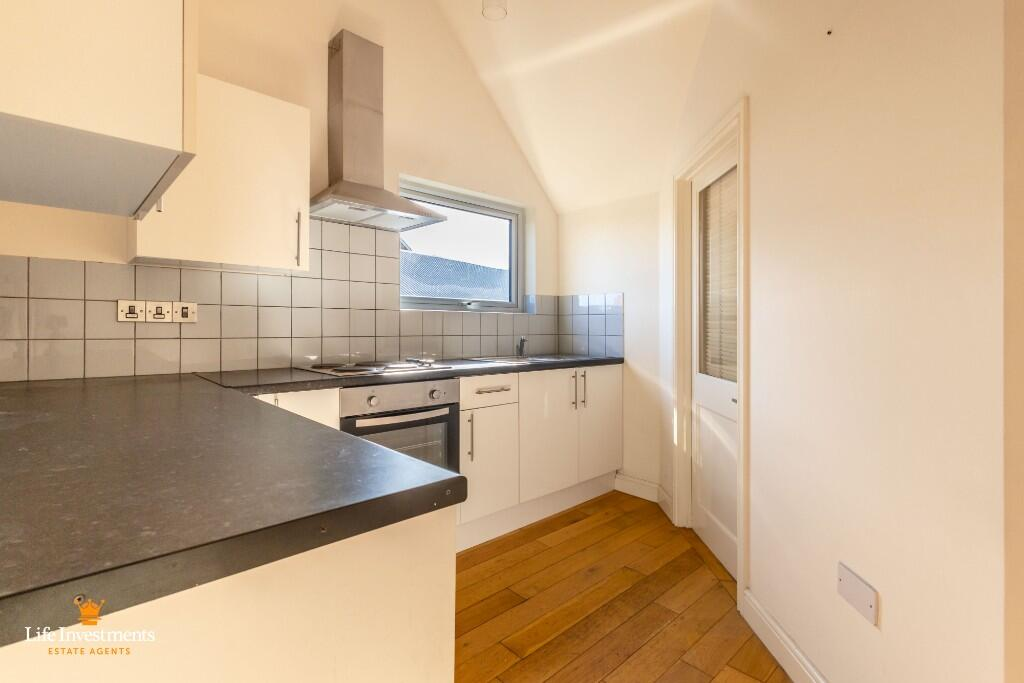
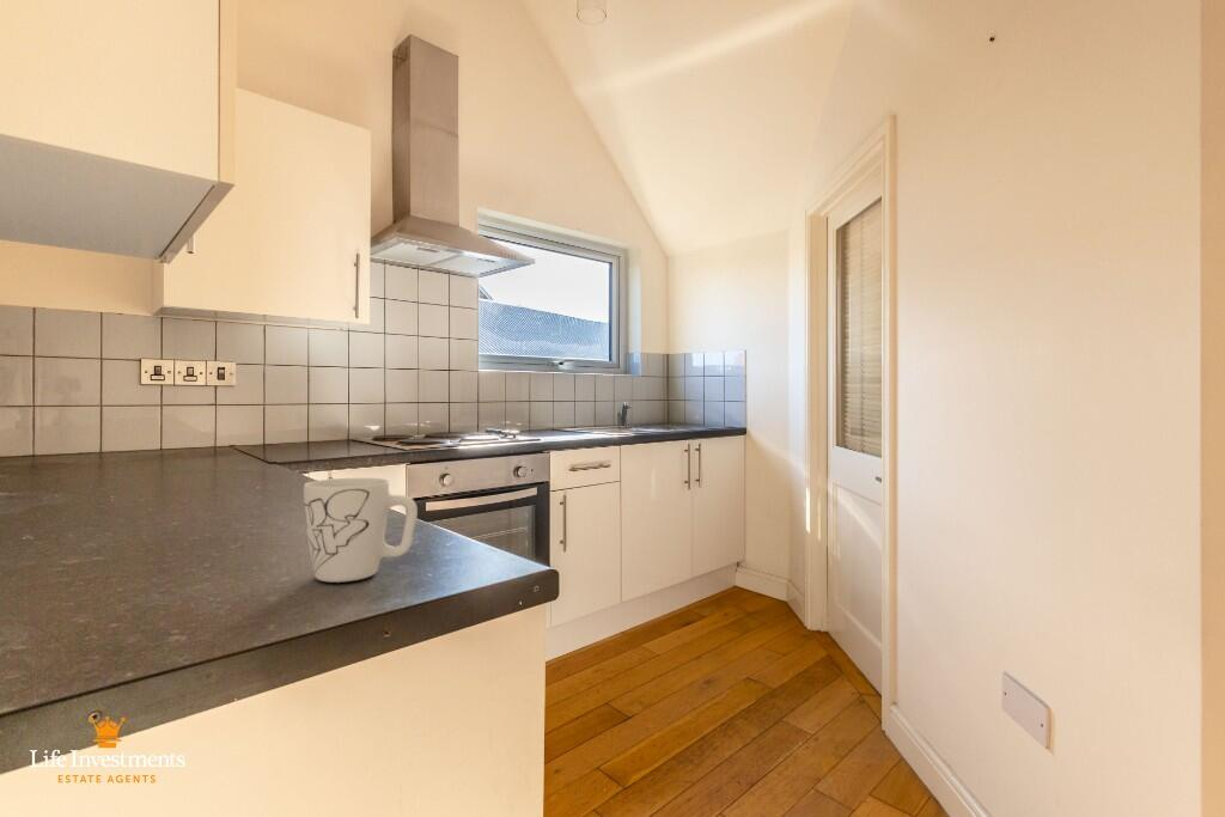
+ mug (361, 526)
